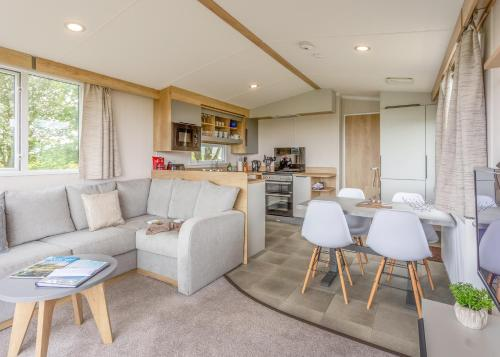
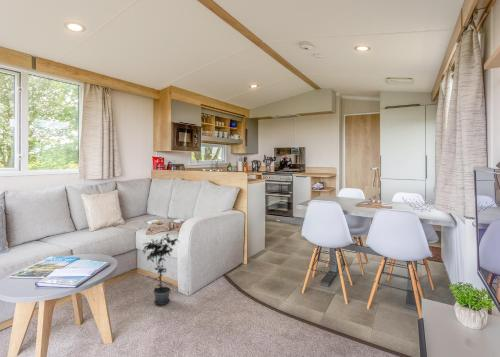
+ potted plant (161, 268)
